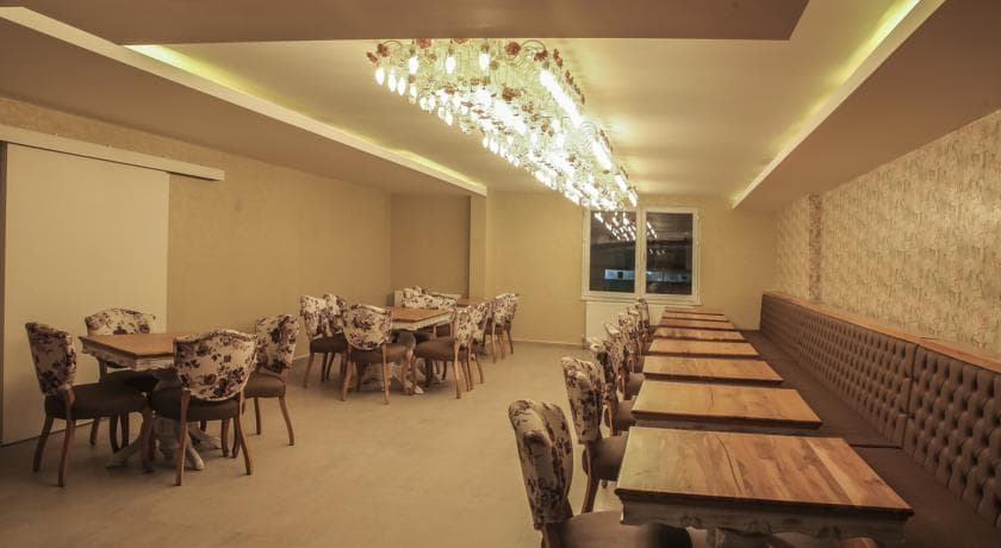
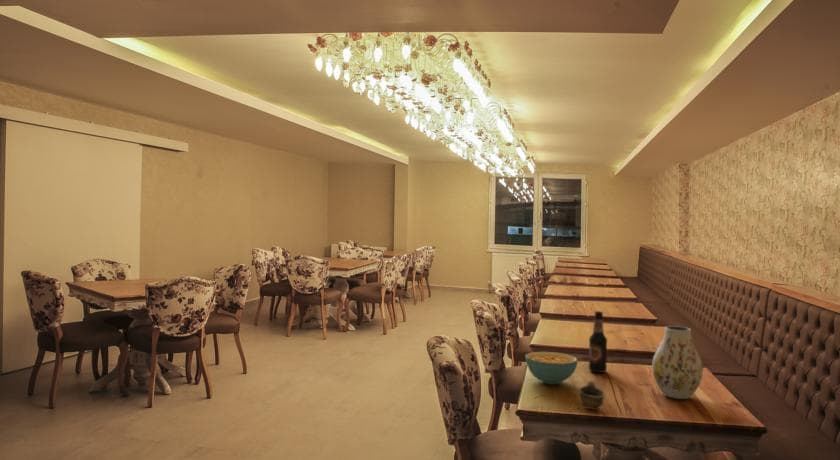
+ vase (677, 362)
+ bottle (598, 341)
+ cereal bowl (550, 369)
+ cup (592, 395)
